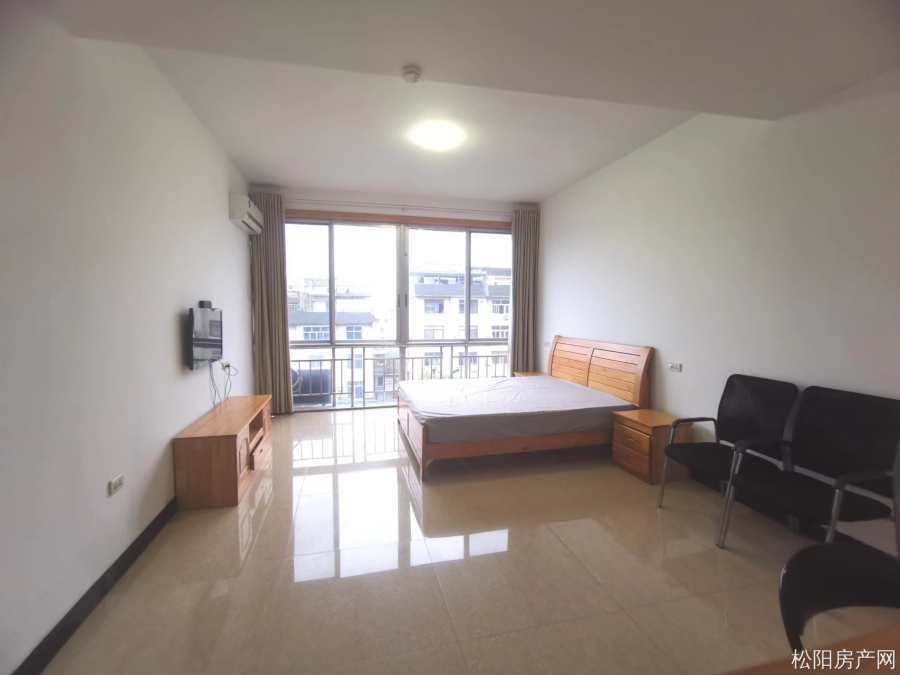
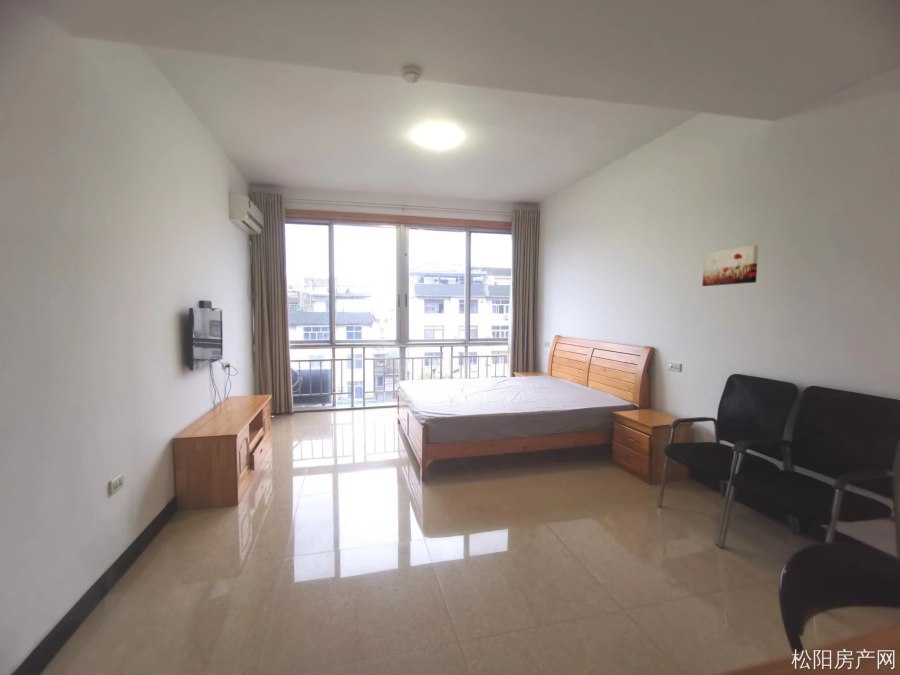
+ wall art (728, 267)
